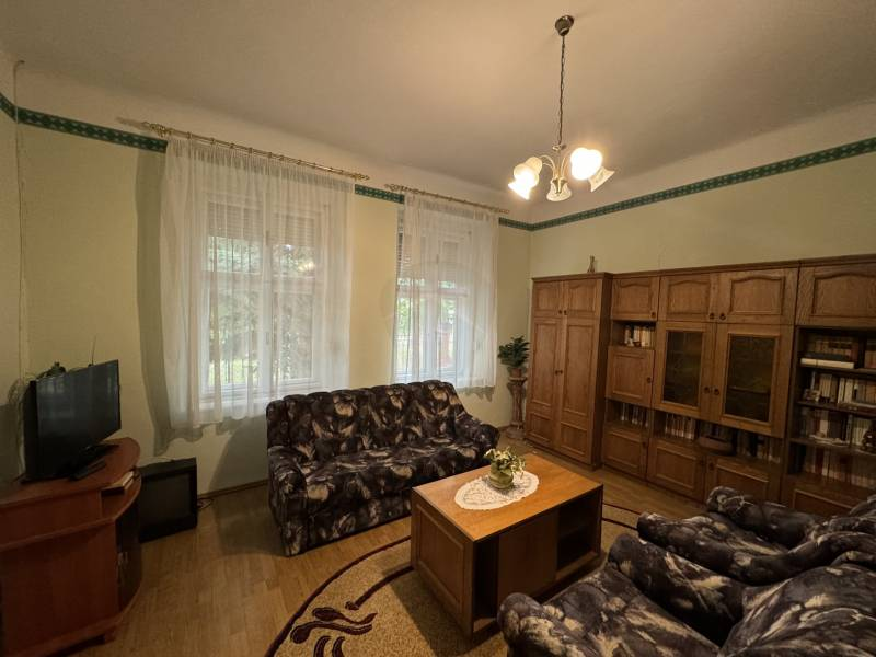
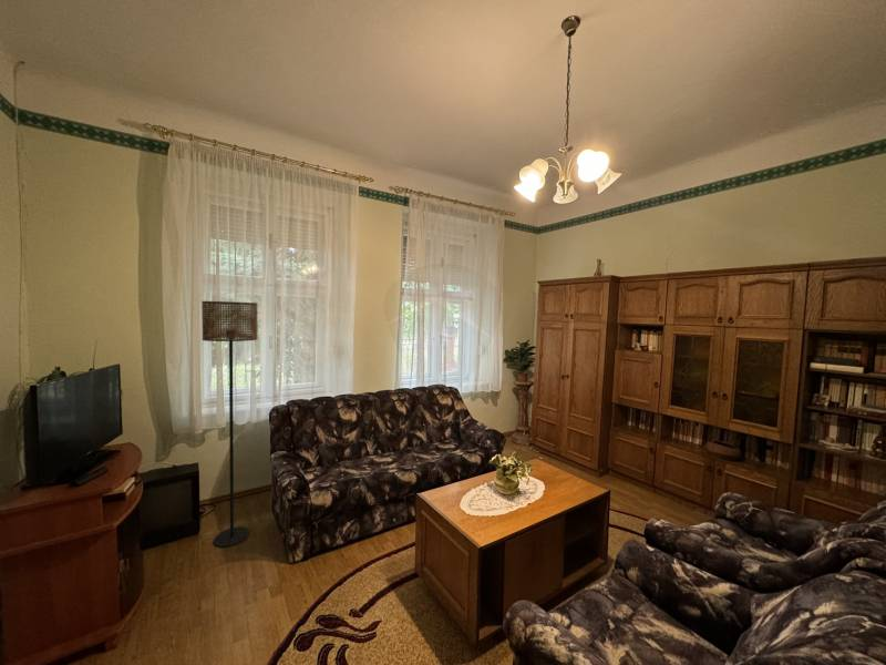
+ floor lamp (230, 421)
